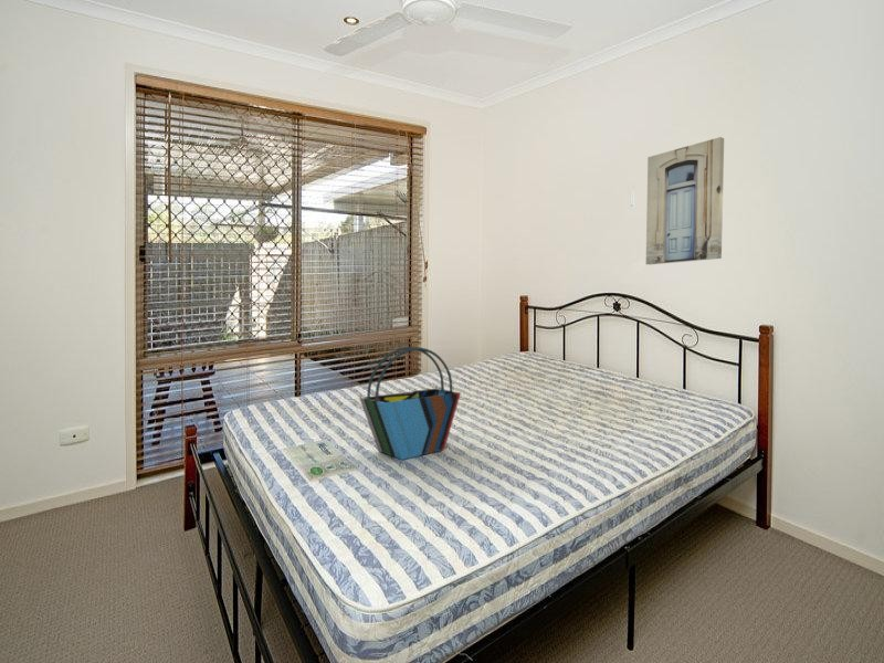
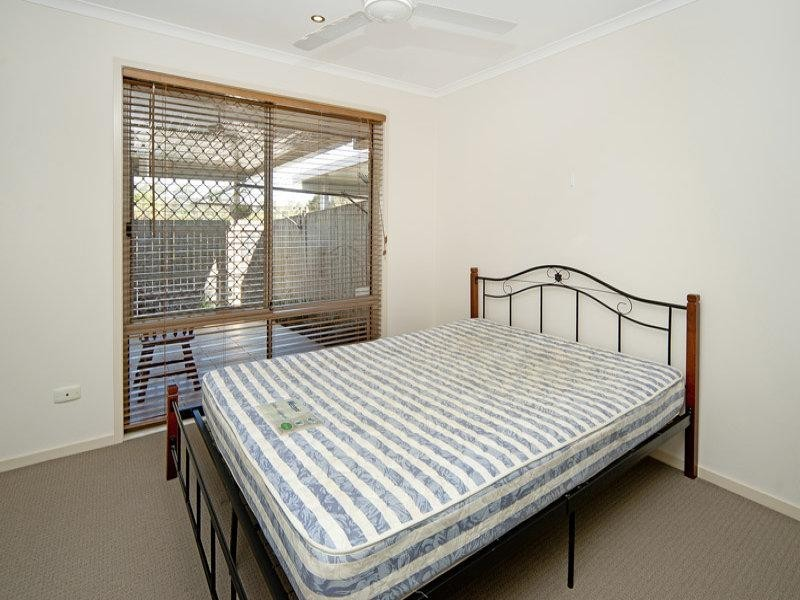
- tote bag (411, 399)
- wall art (682, 204)
